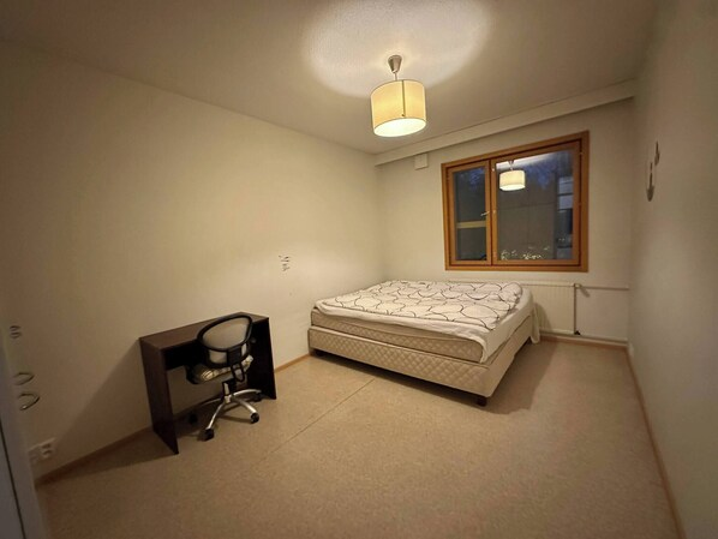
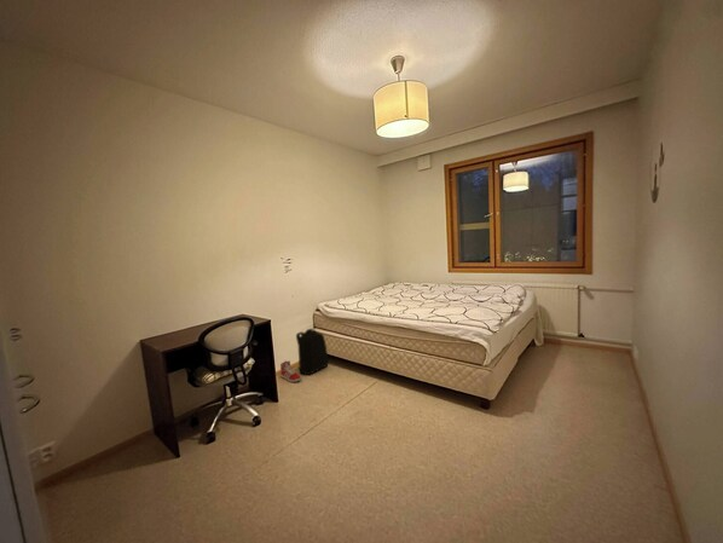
+ sneaker (289, 370)
+ backpack (310, 348)
